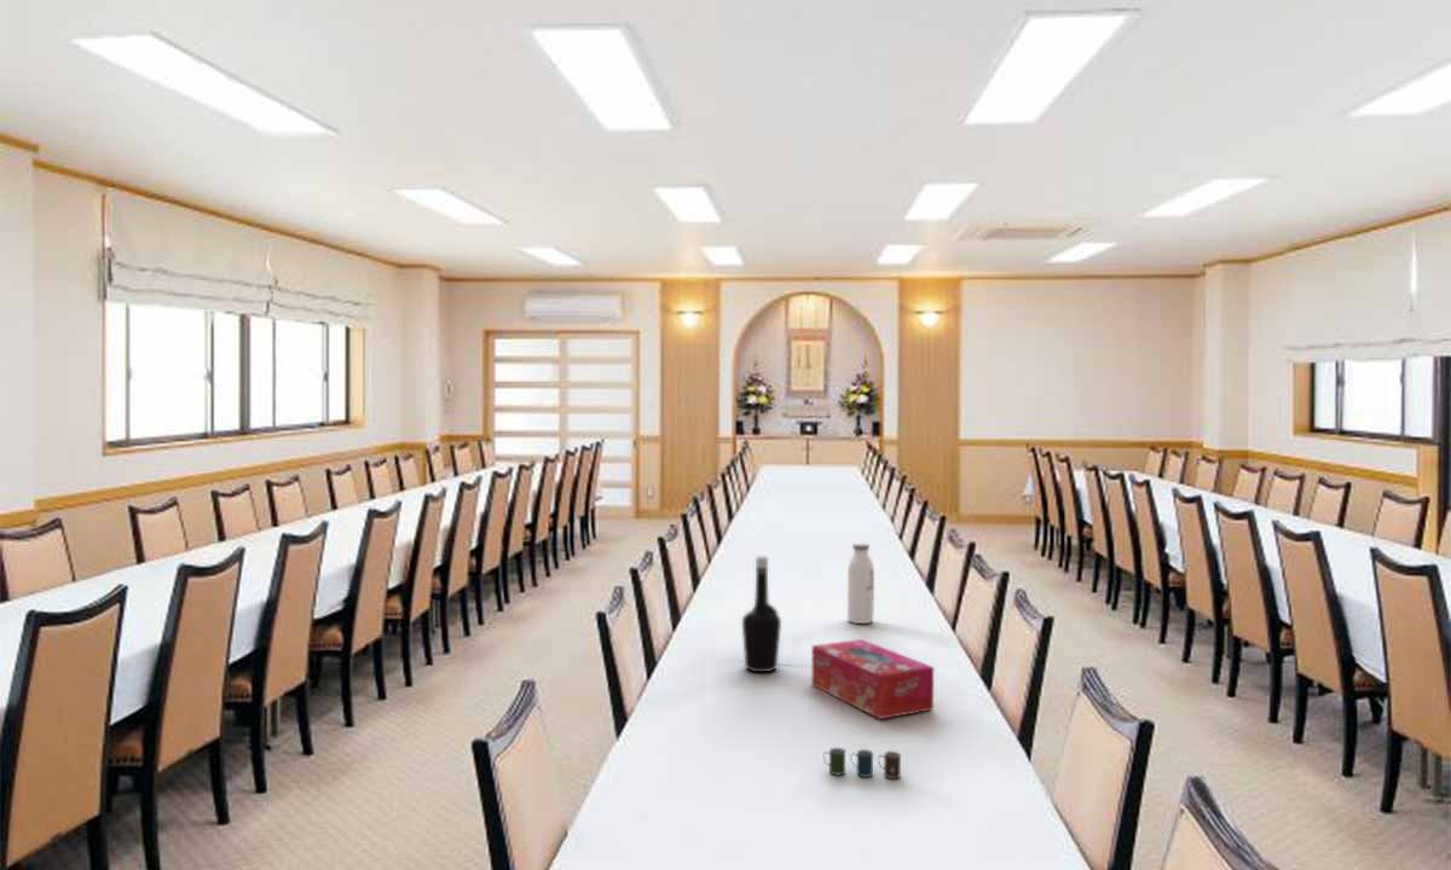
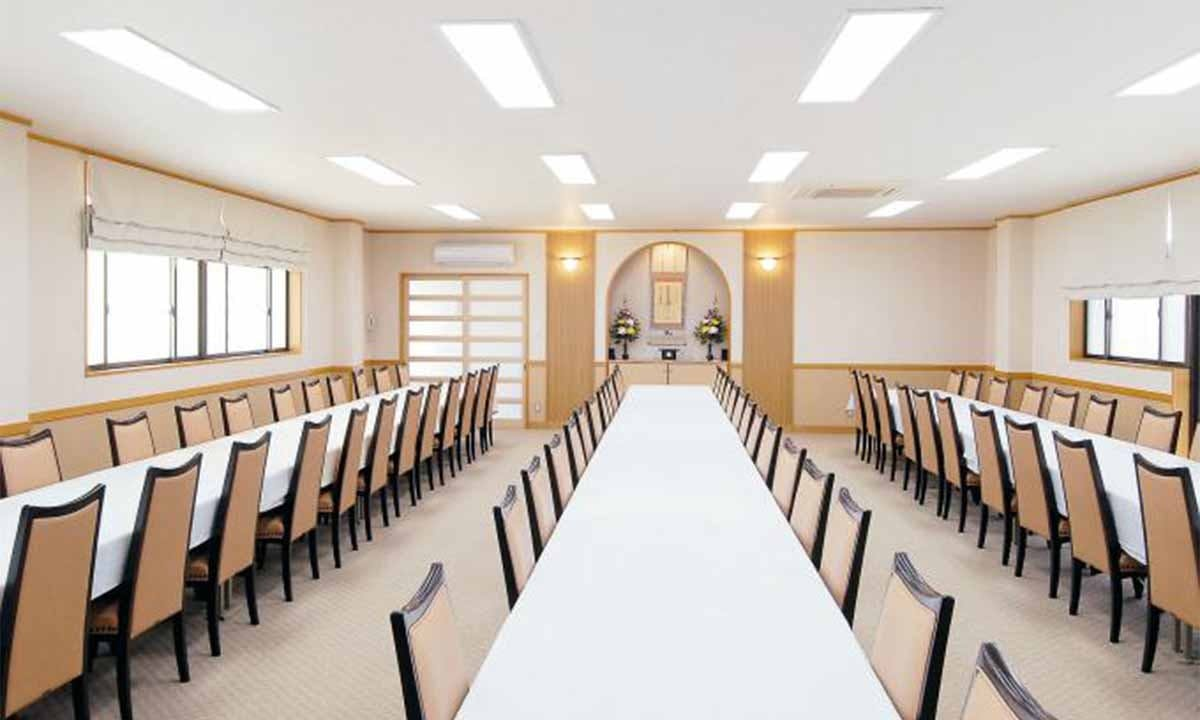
- tissue box (869, 675)
- cup (861, 755)
- water bottle (860, 581)
- bottle (761, 613)
